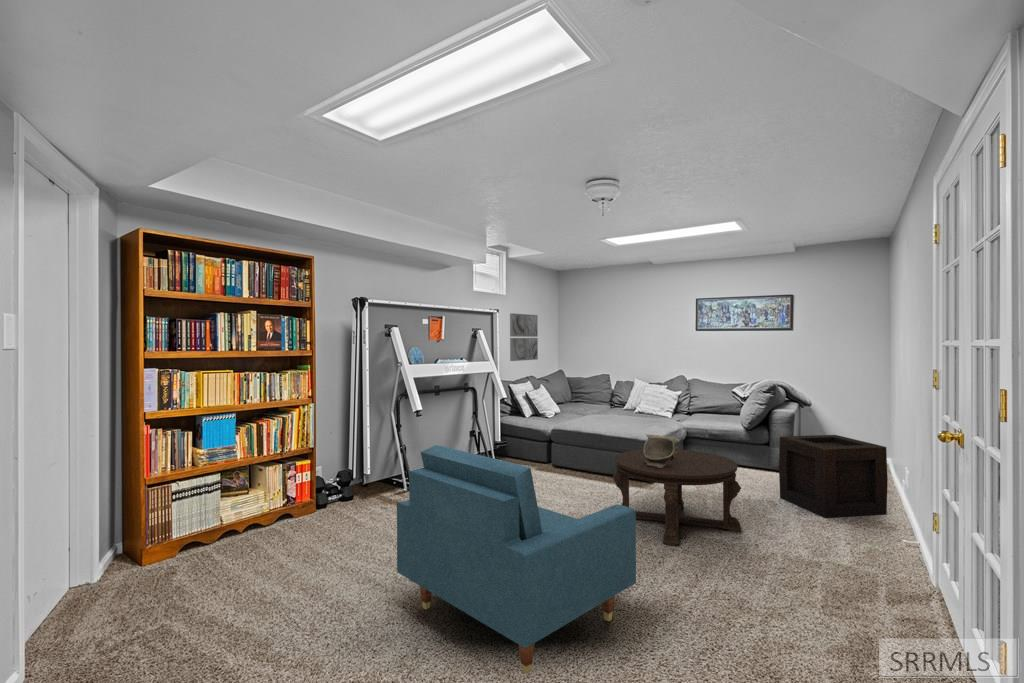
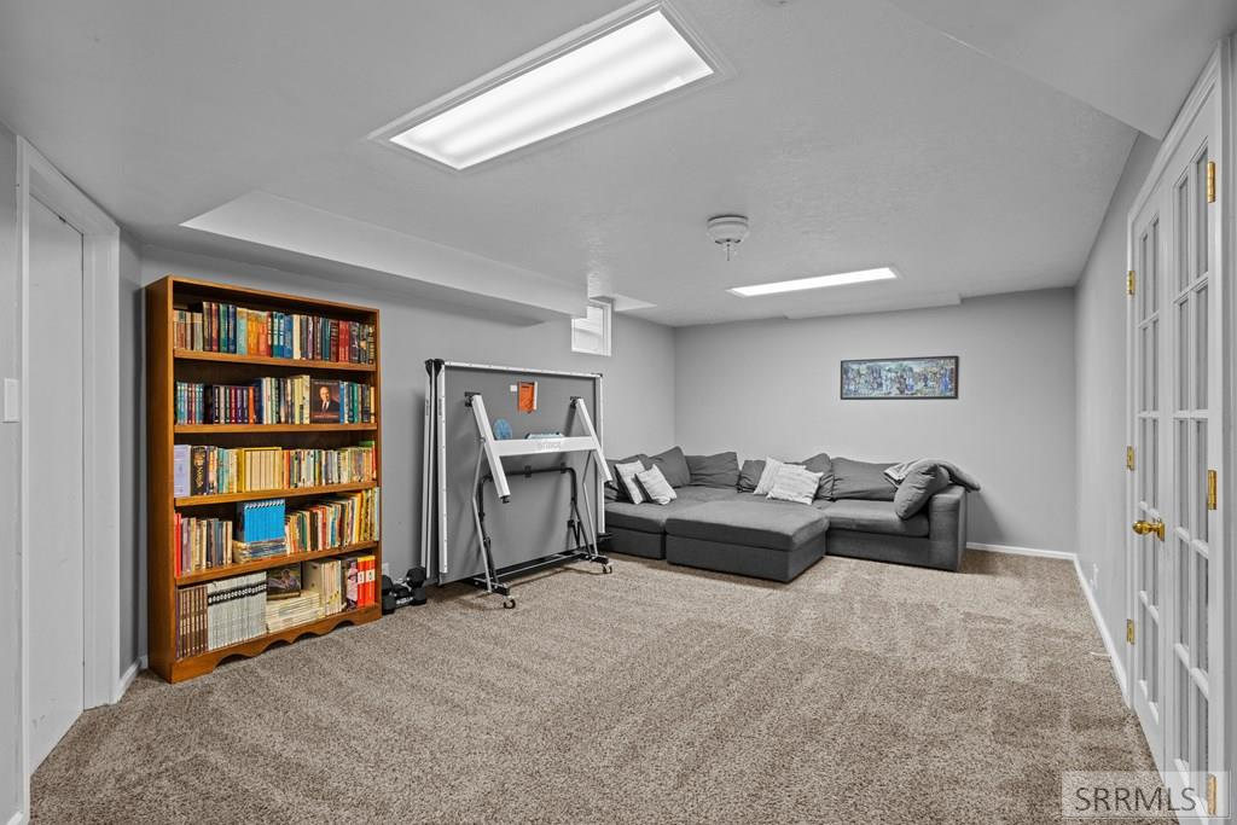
- decorative bowl (661, 450)
- wooden crate (830, 473)
- coffee table (674, 491)
- armchair (514, 531)
- wall art (524, 336)
